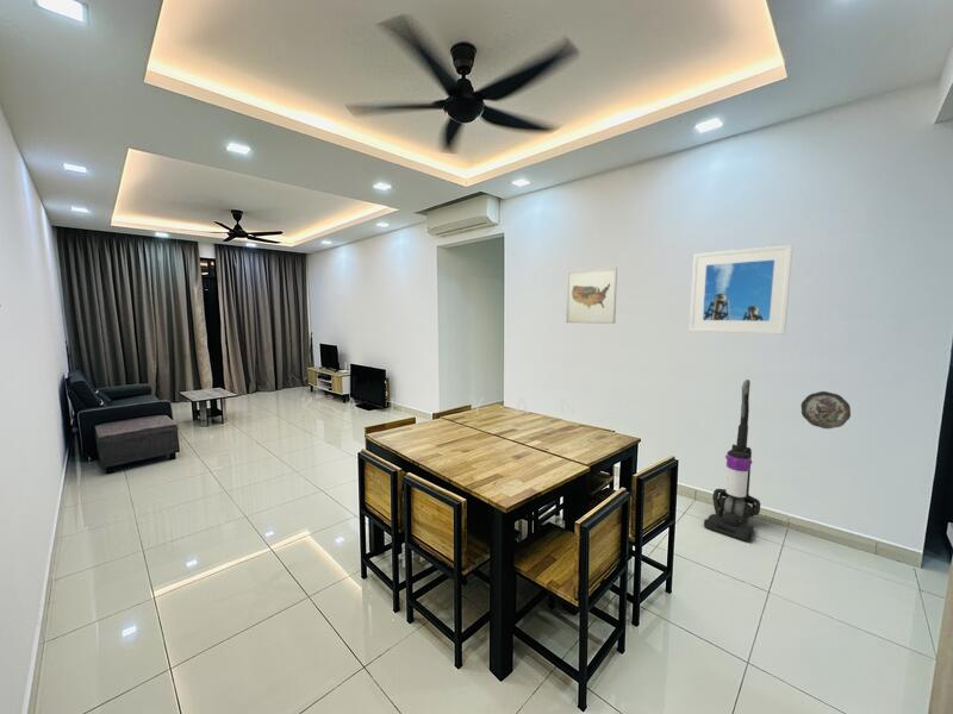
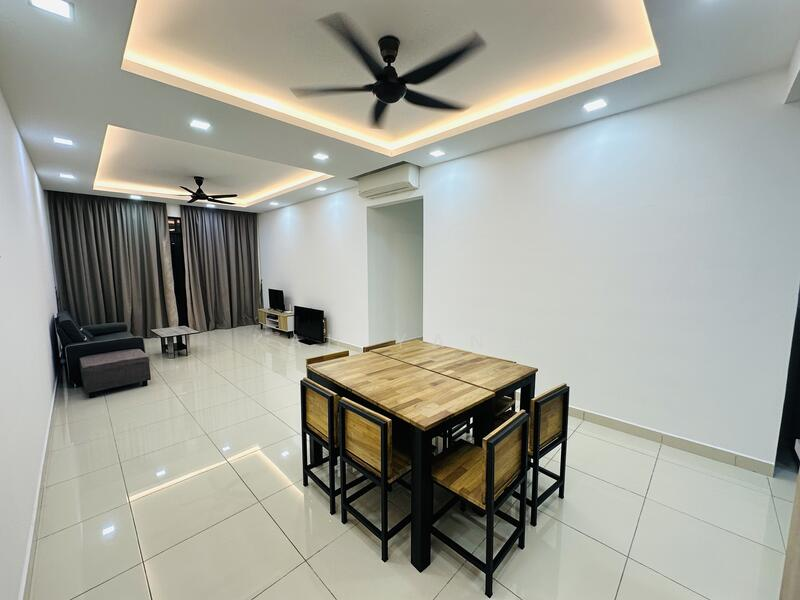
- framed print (736, 292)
- vacuum cleaner (737, 455)
- decorative plate (824, 409)
- wall art (590, 296)
